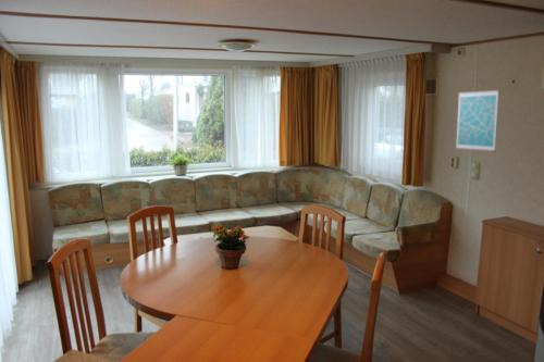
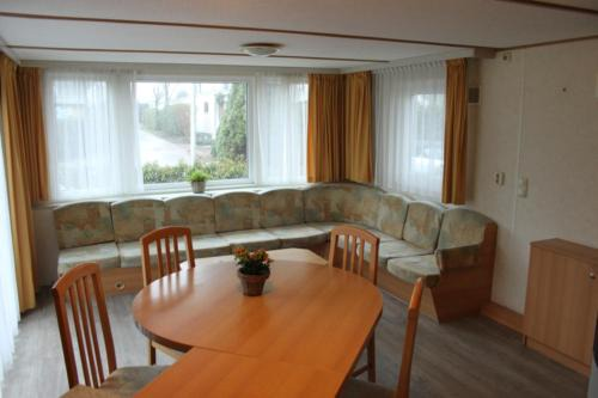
- wall art (475, 121)
